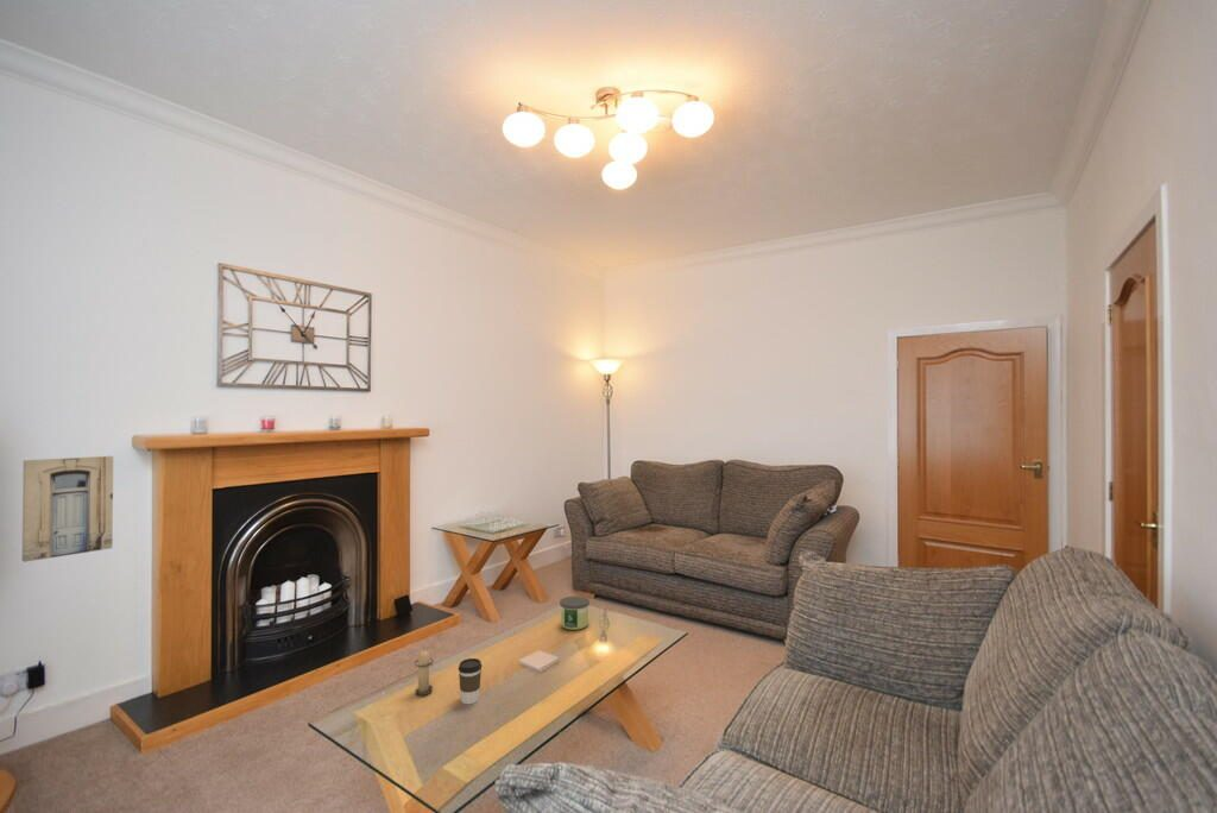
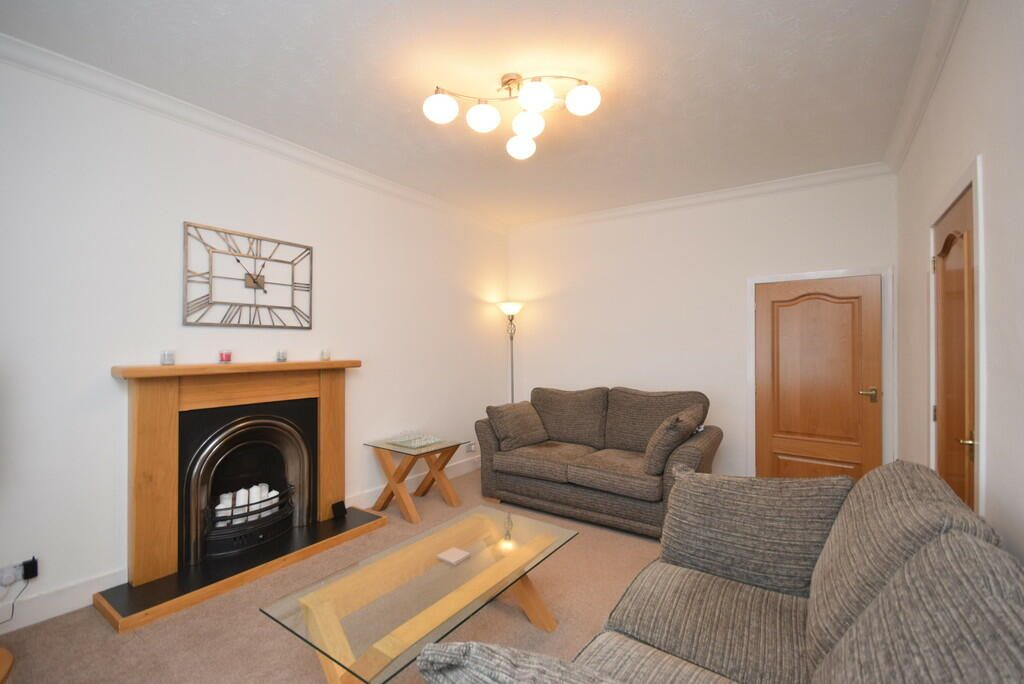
- coffee cup (469, 681)
- wall art (69, 505)
- candle (574, 612)
- candle (423, 669)
